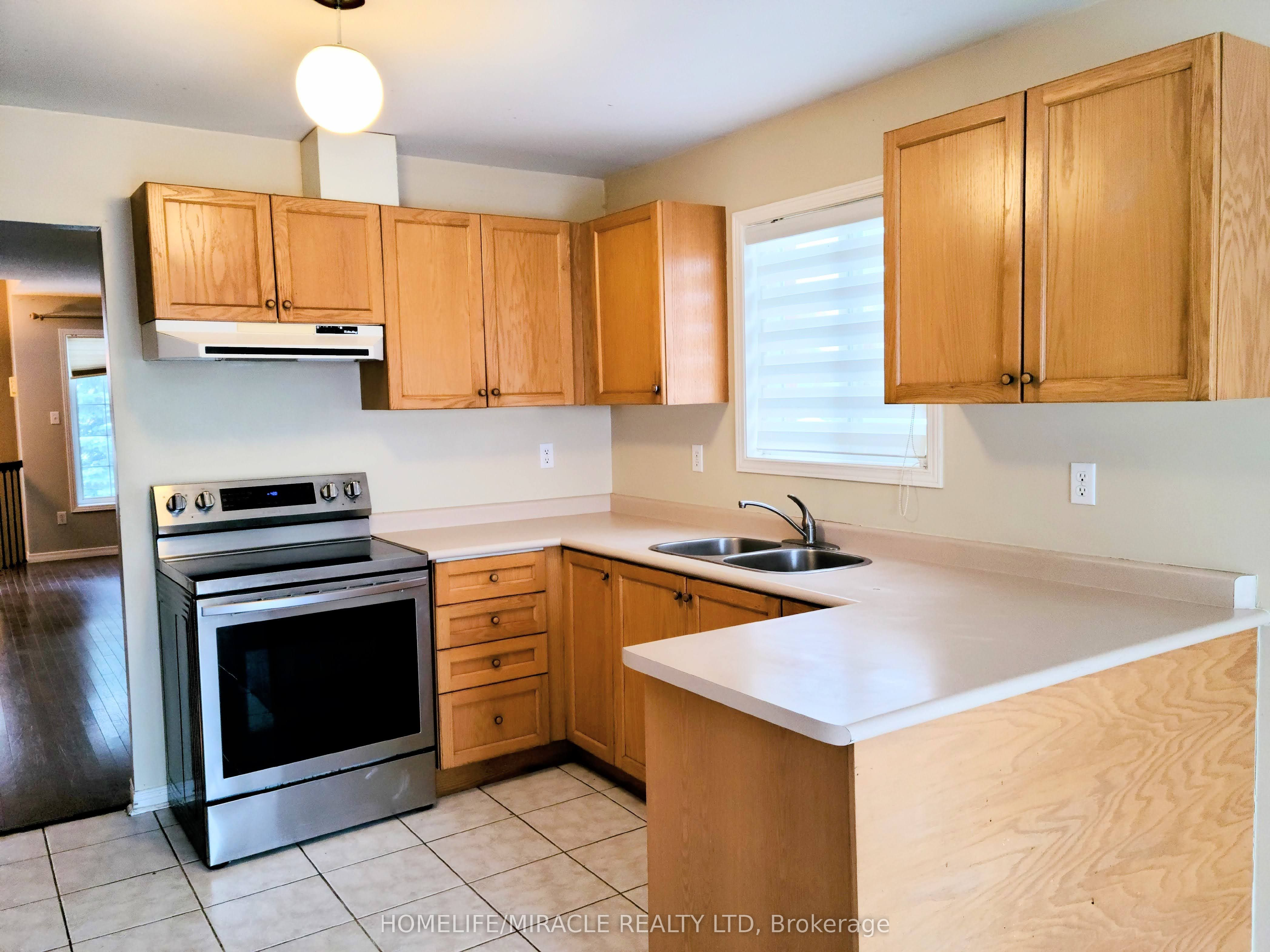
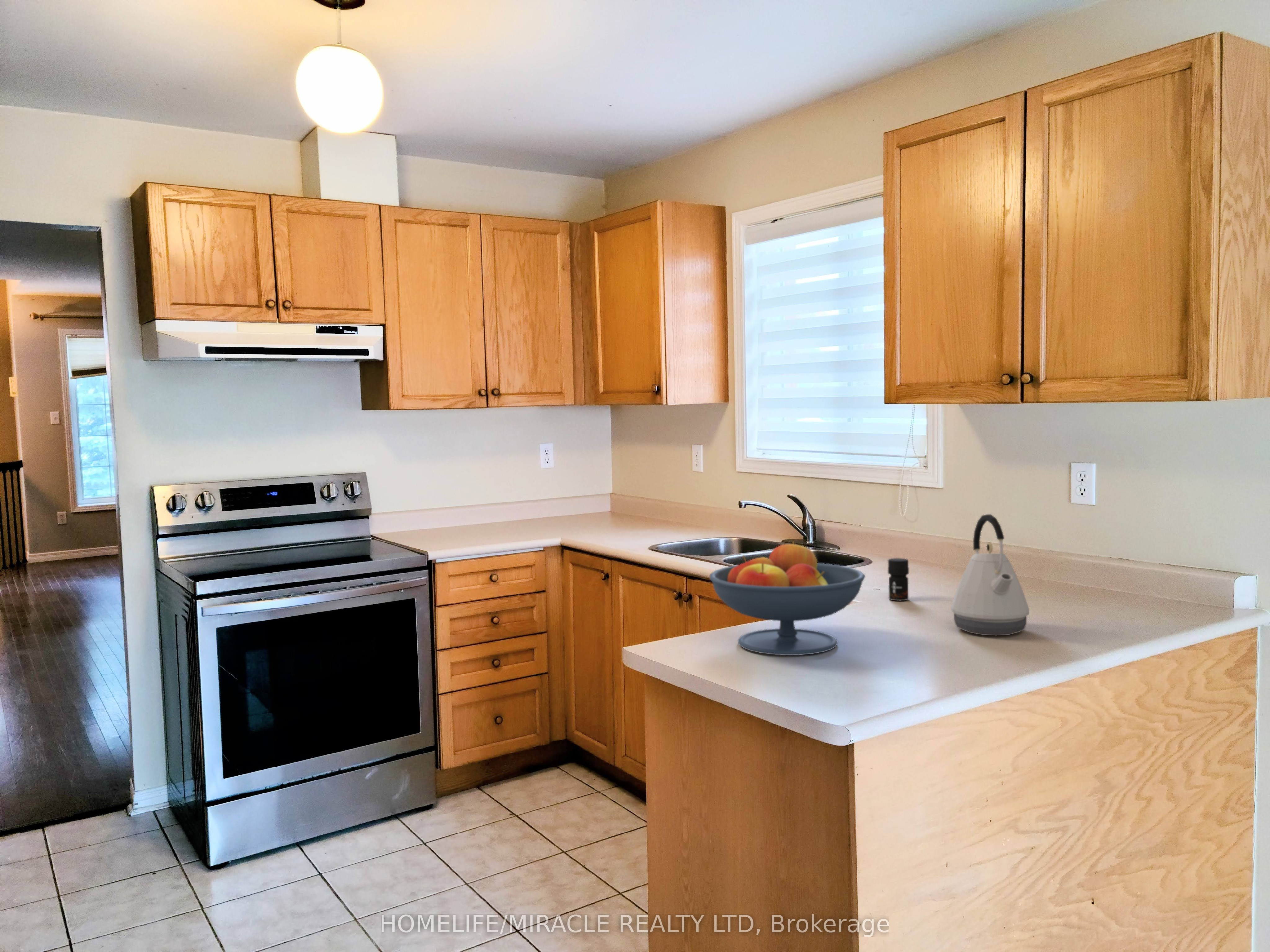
+ fruit bowl (786, 596)
+ kettle (990, 572)
+ jar (898, 579)
